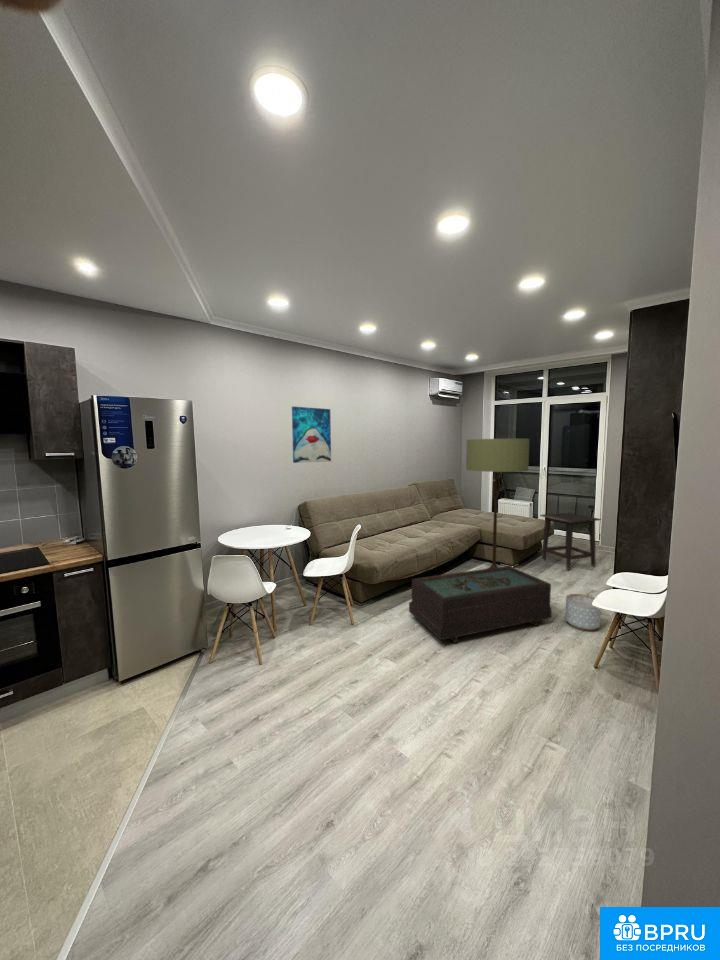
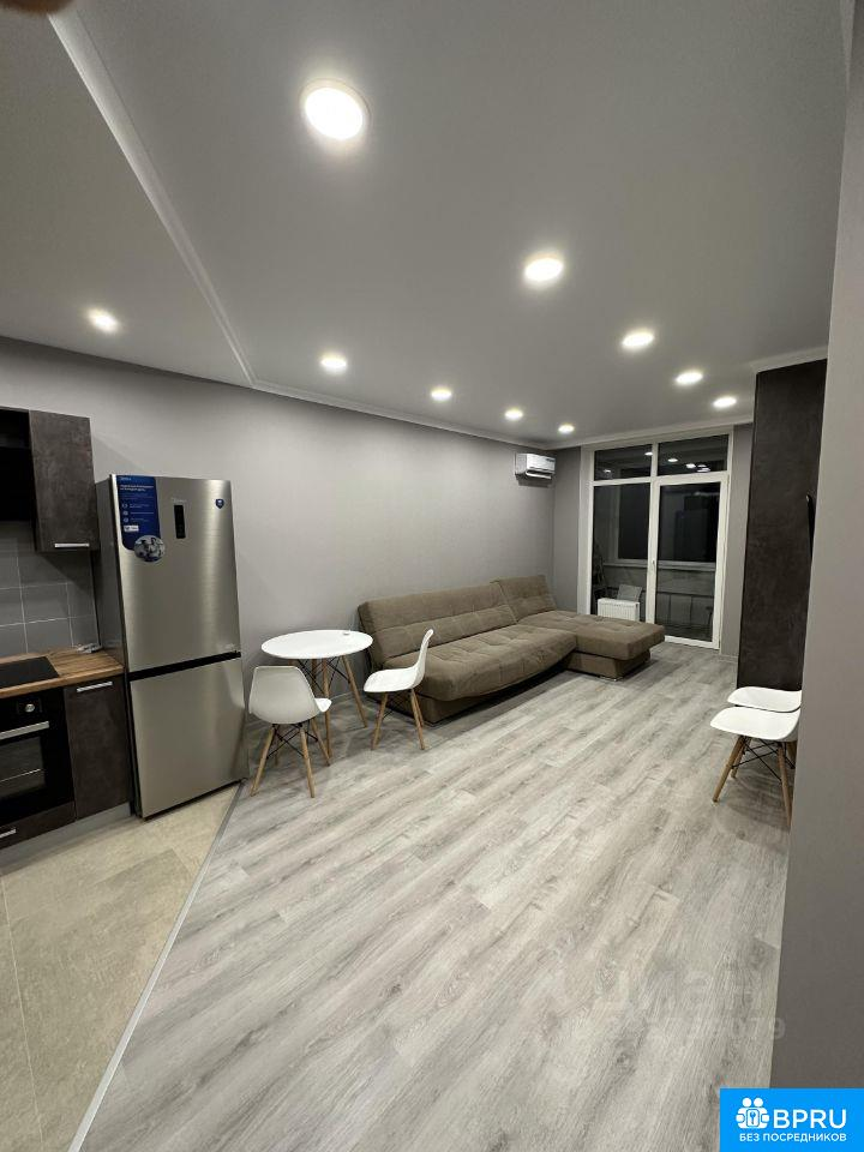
- wall art (312, 435)
- coffee table (478, 600)
- side table (568, 540)
- floor lamp (495, 507)
- planter (582, 612)
